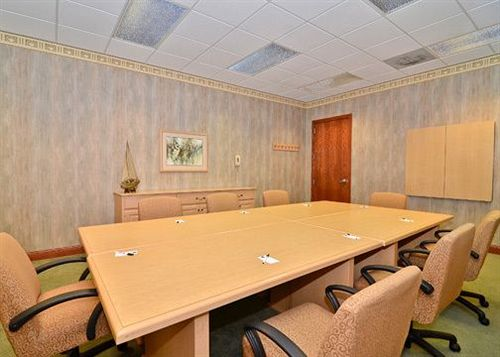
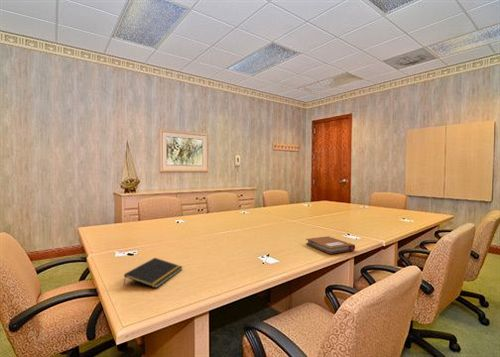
+ notebook (330, 244)
+ notepad (155, 271)
